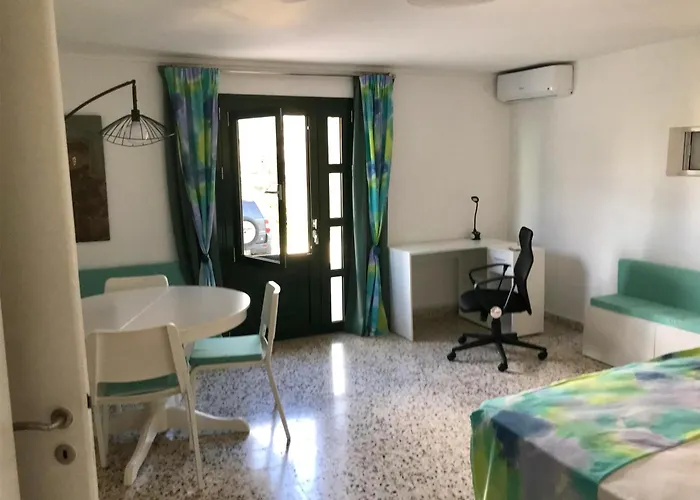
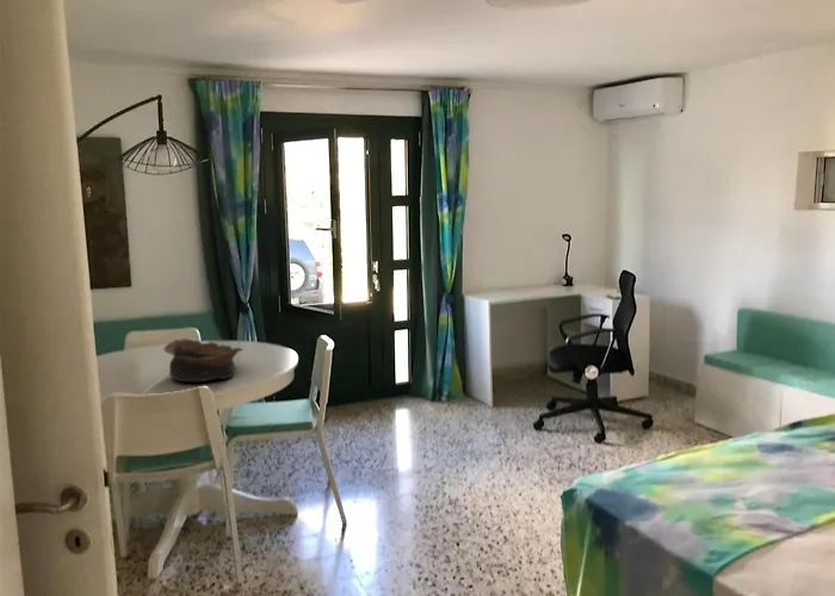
+ bowl (203, 359)
